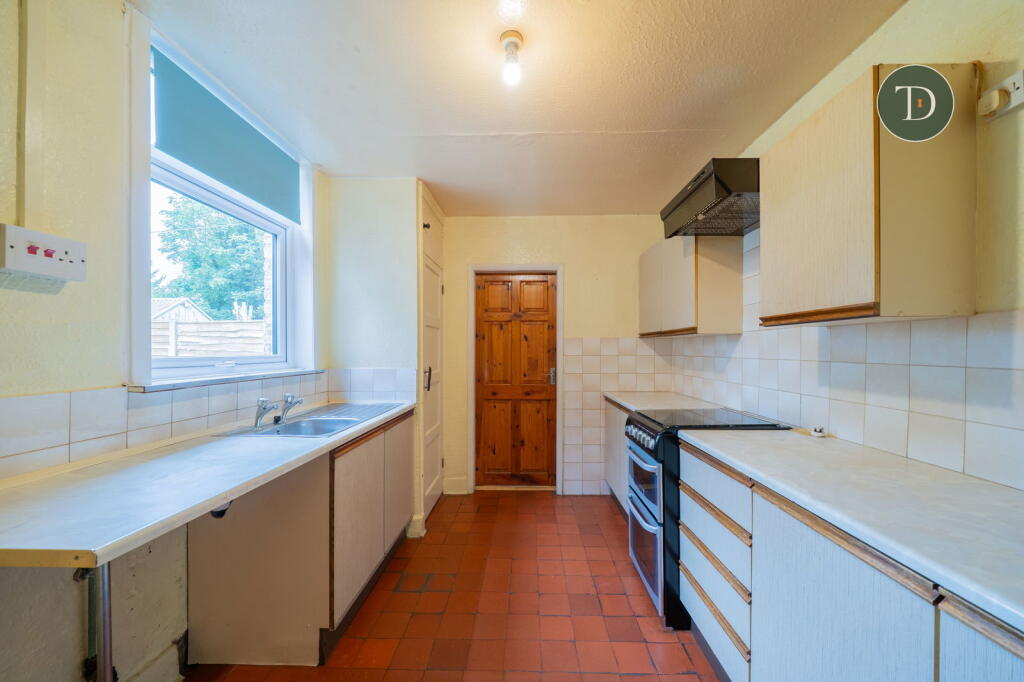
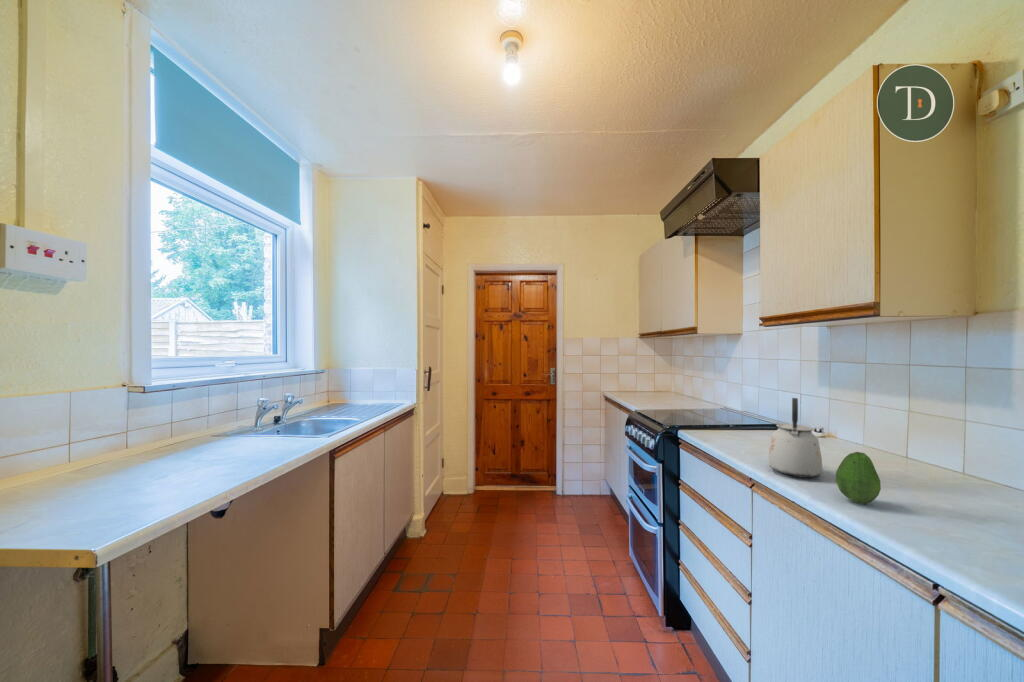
+ fruit (857, 476)
+ kettle (794, 434)
